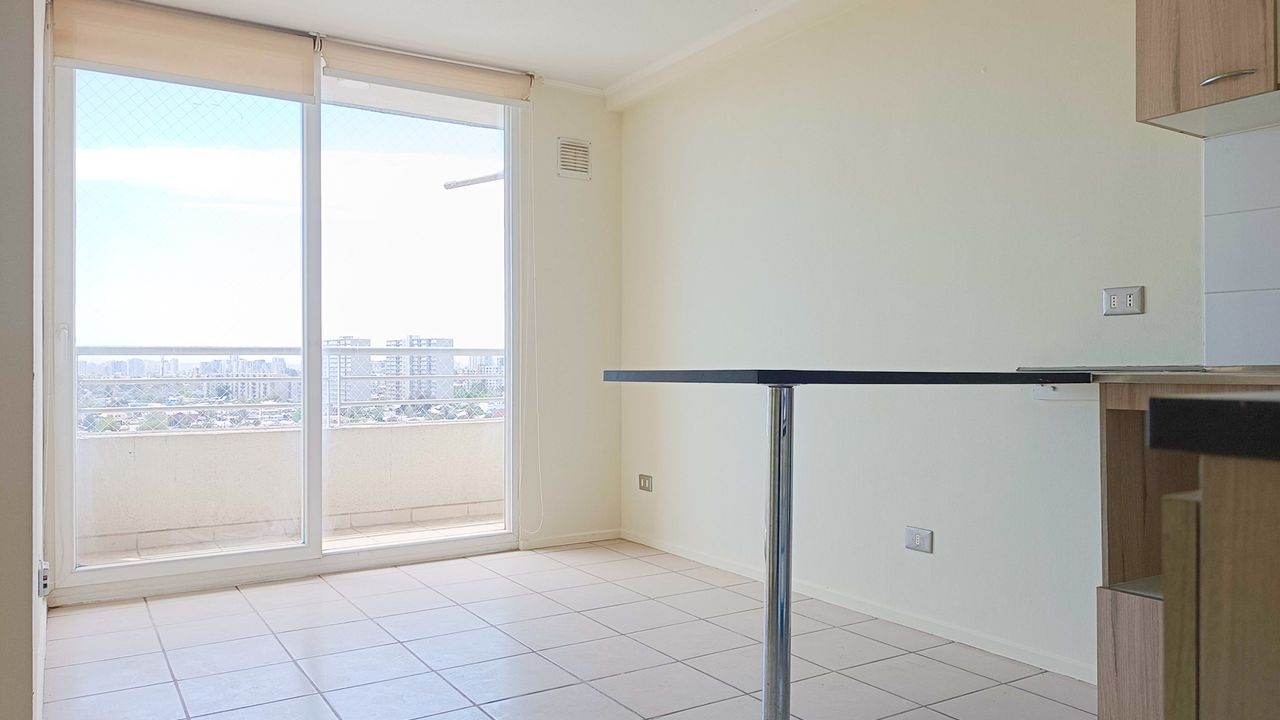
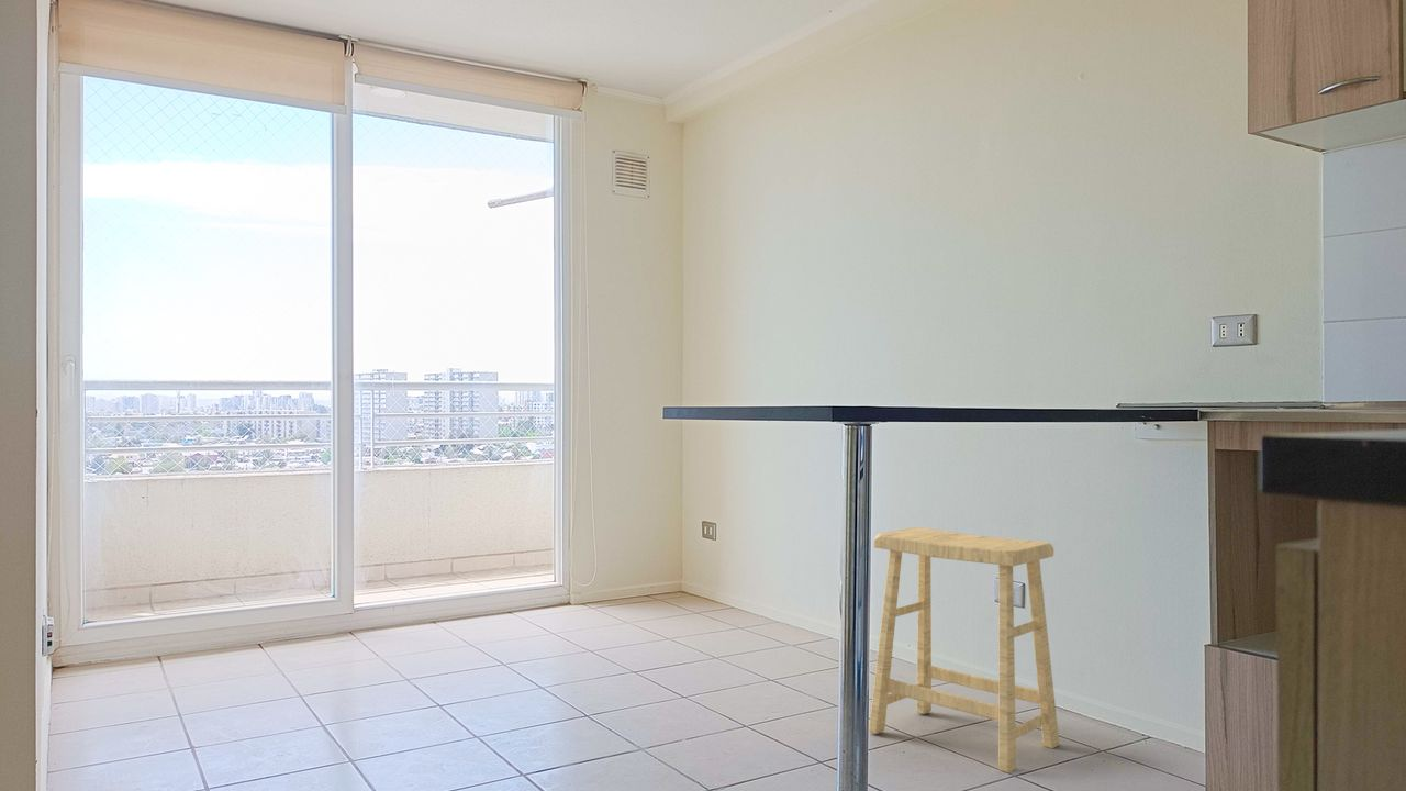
+ stool (930, 638)
